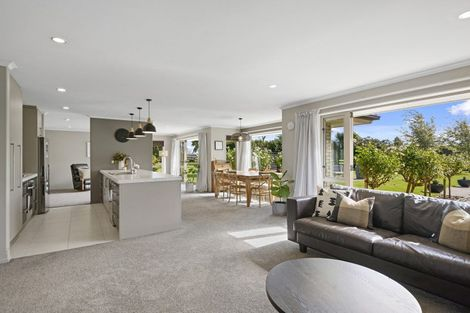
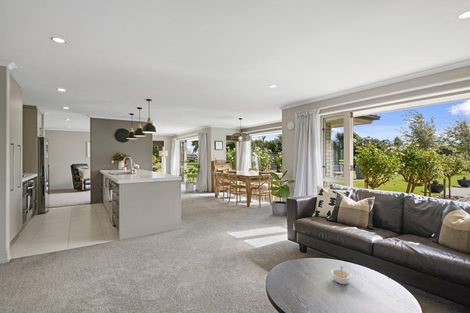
+ legume (340, 276)
